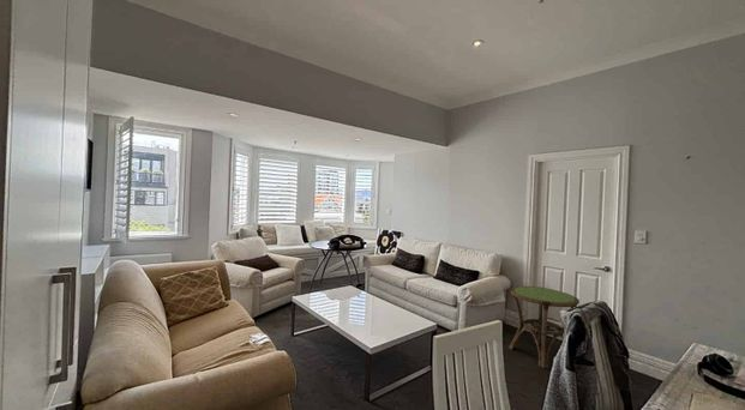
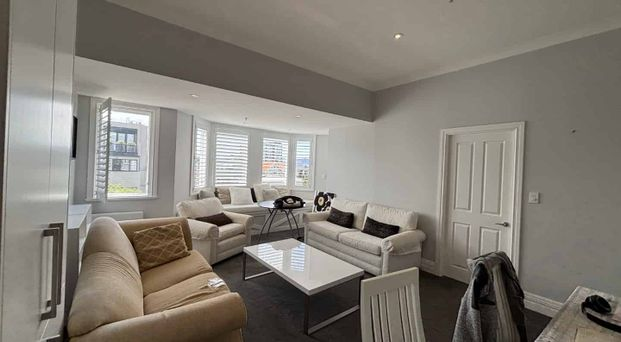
- side table (541, 324)
